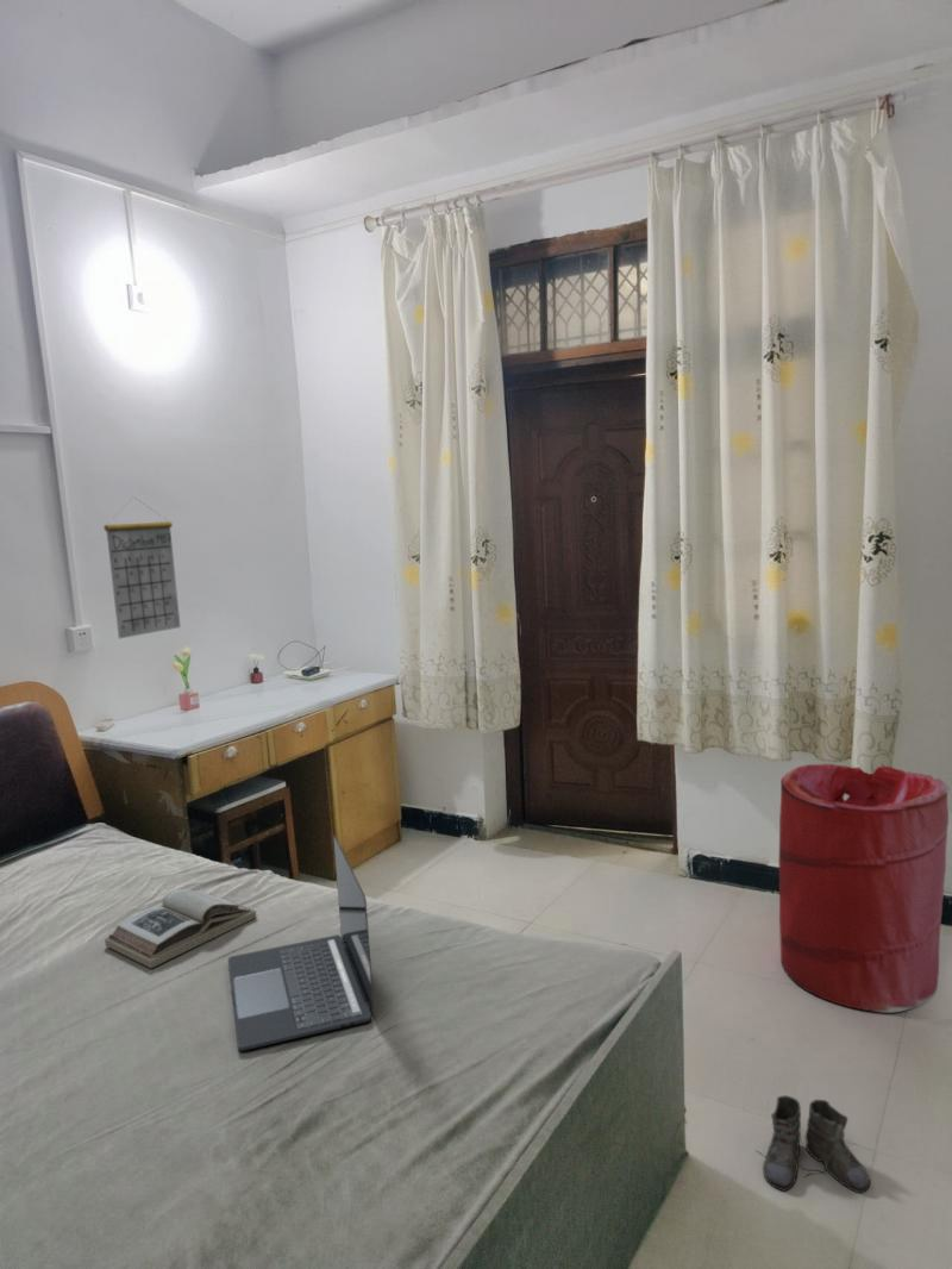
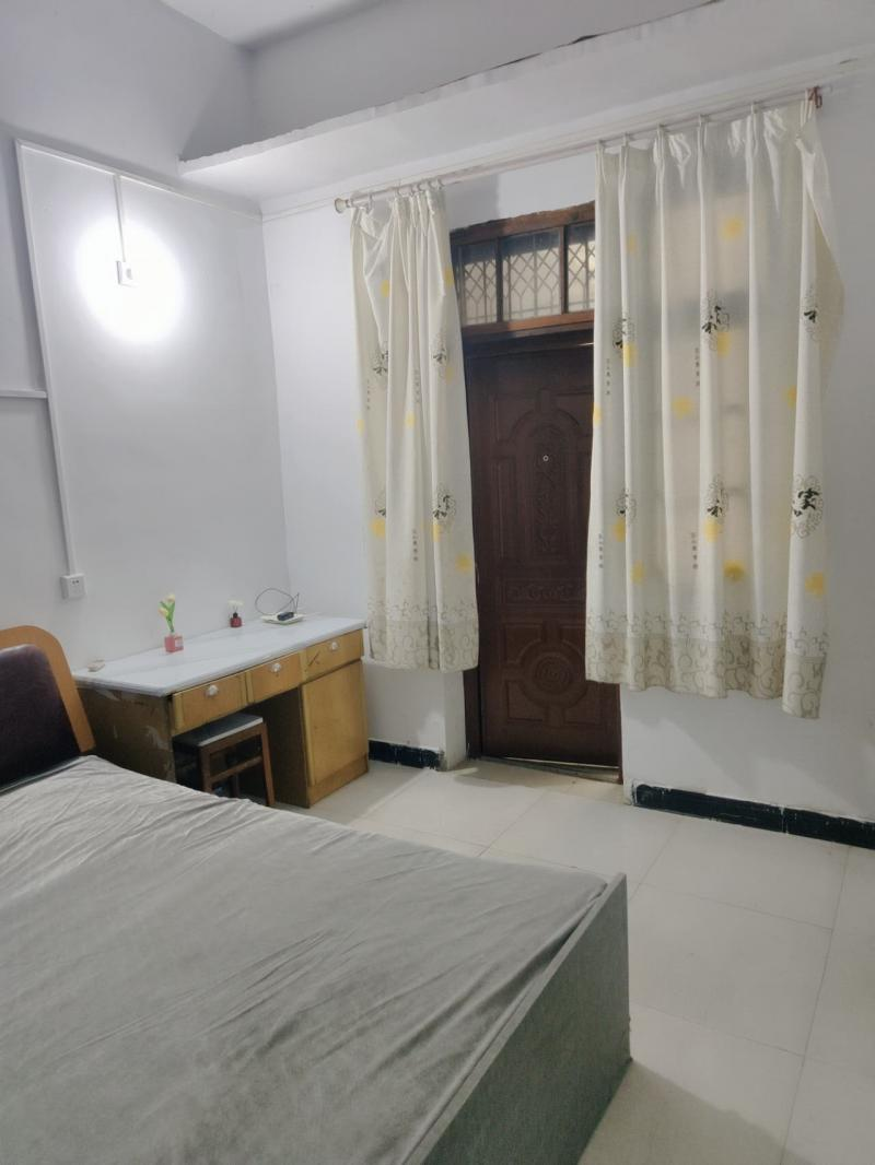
- laundry hamper (859, 873)
- boots (807, 1142)
- laptop (295, 943)
- book (181, 917)
- calendar (143, 564)
